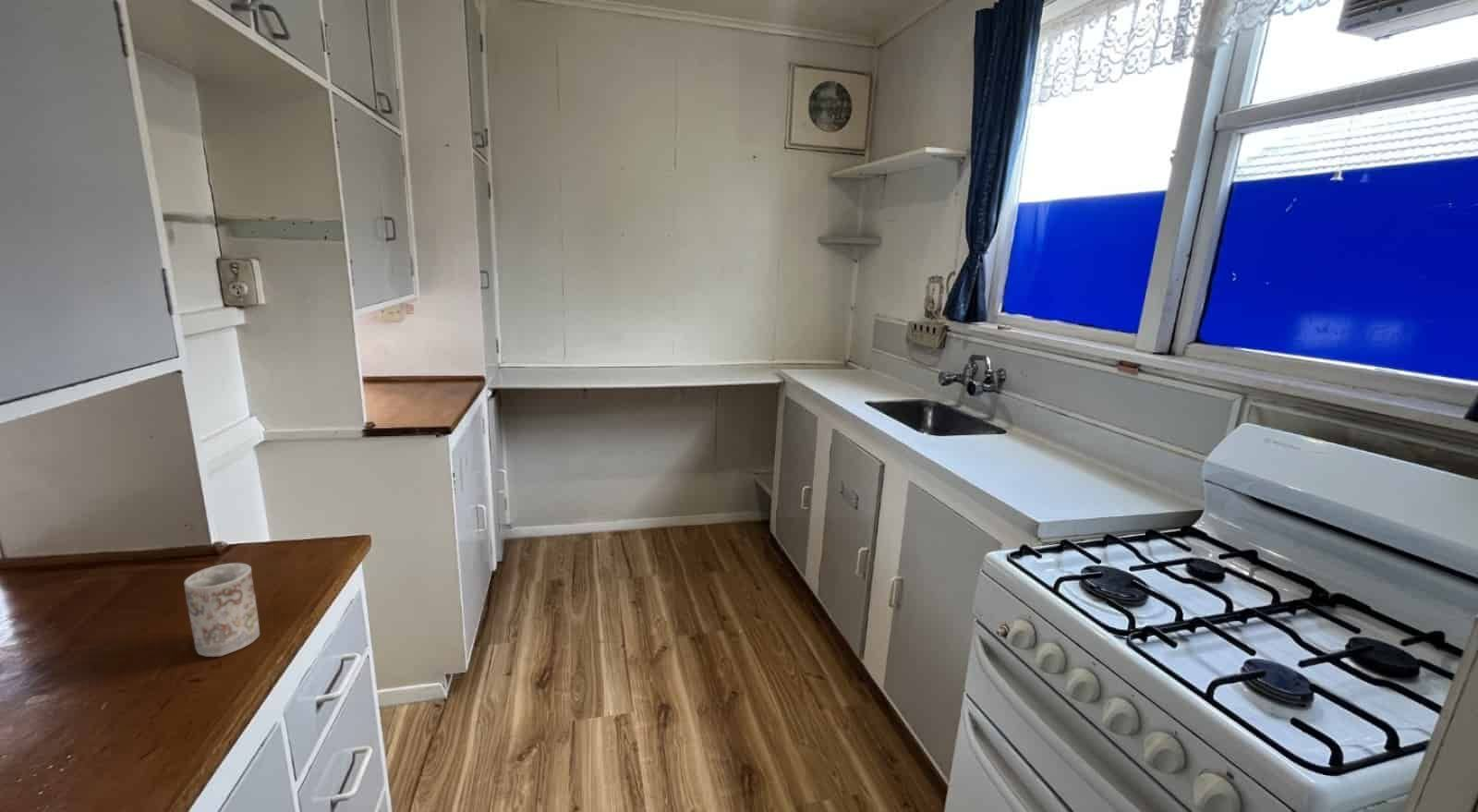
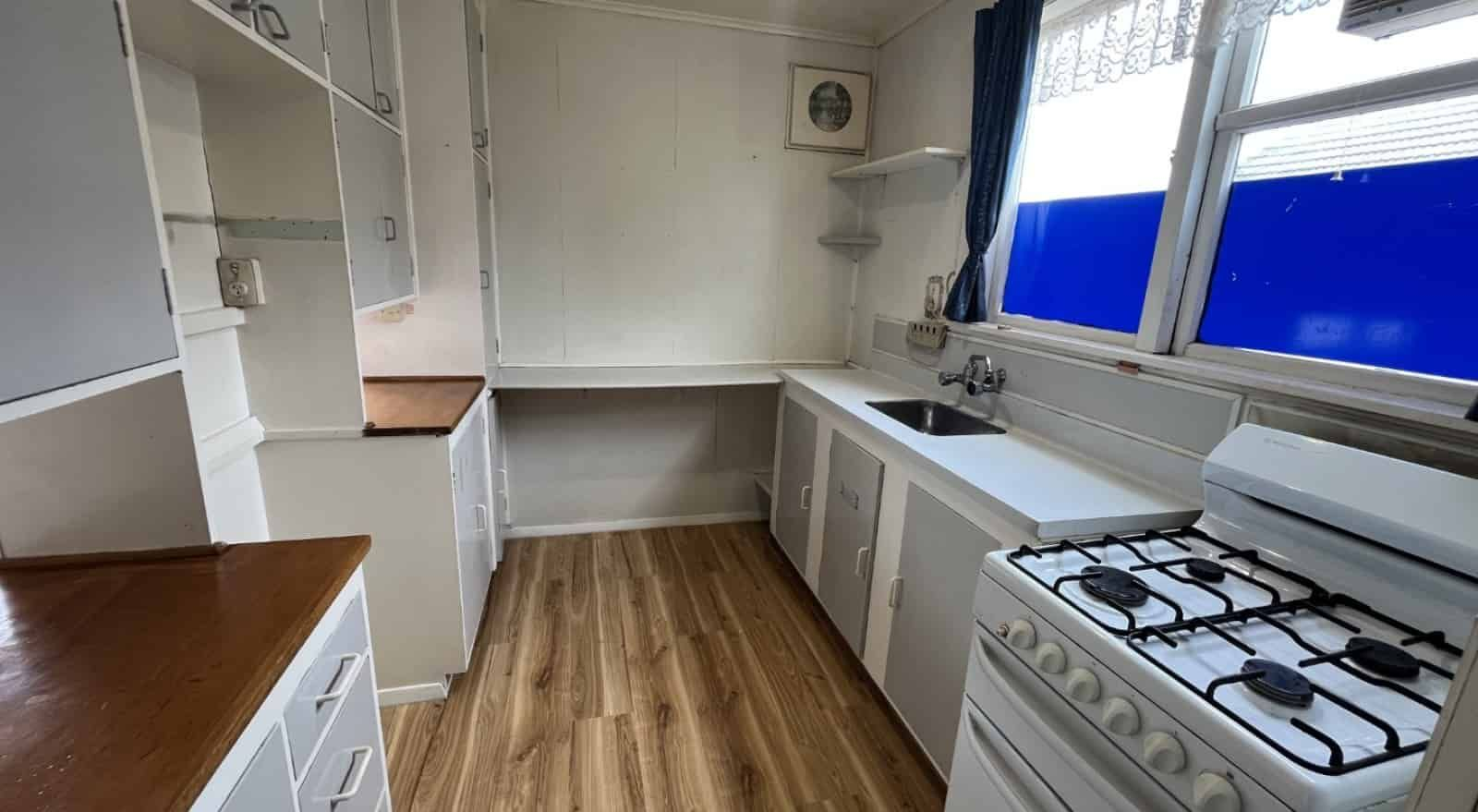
- mug (220, 605)
